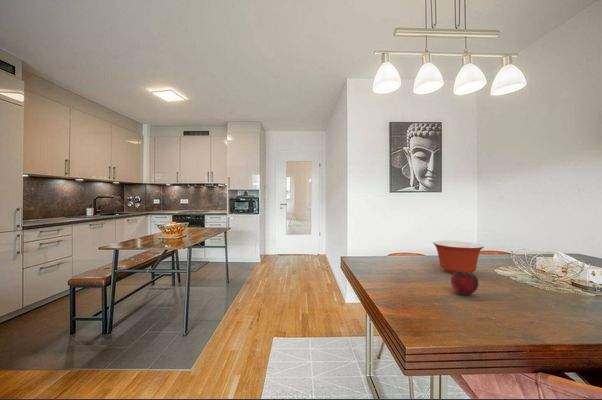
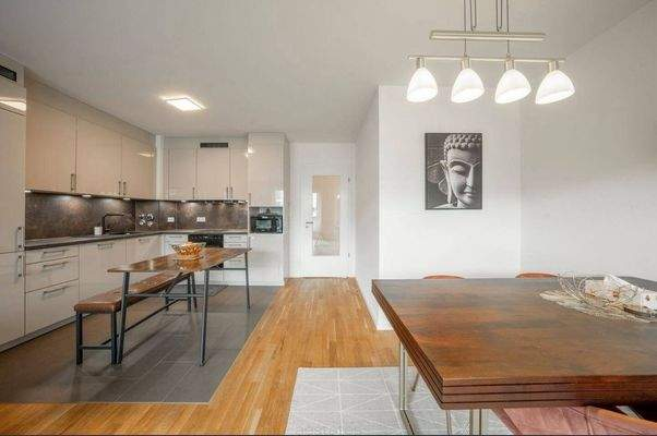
- mixing bowl (457, 257)
- fruit (464, 282)
